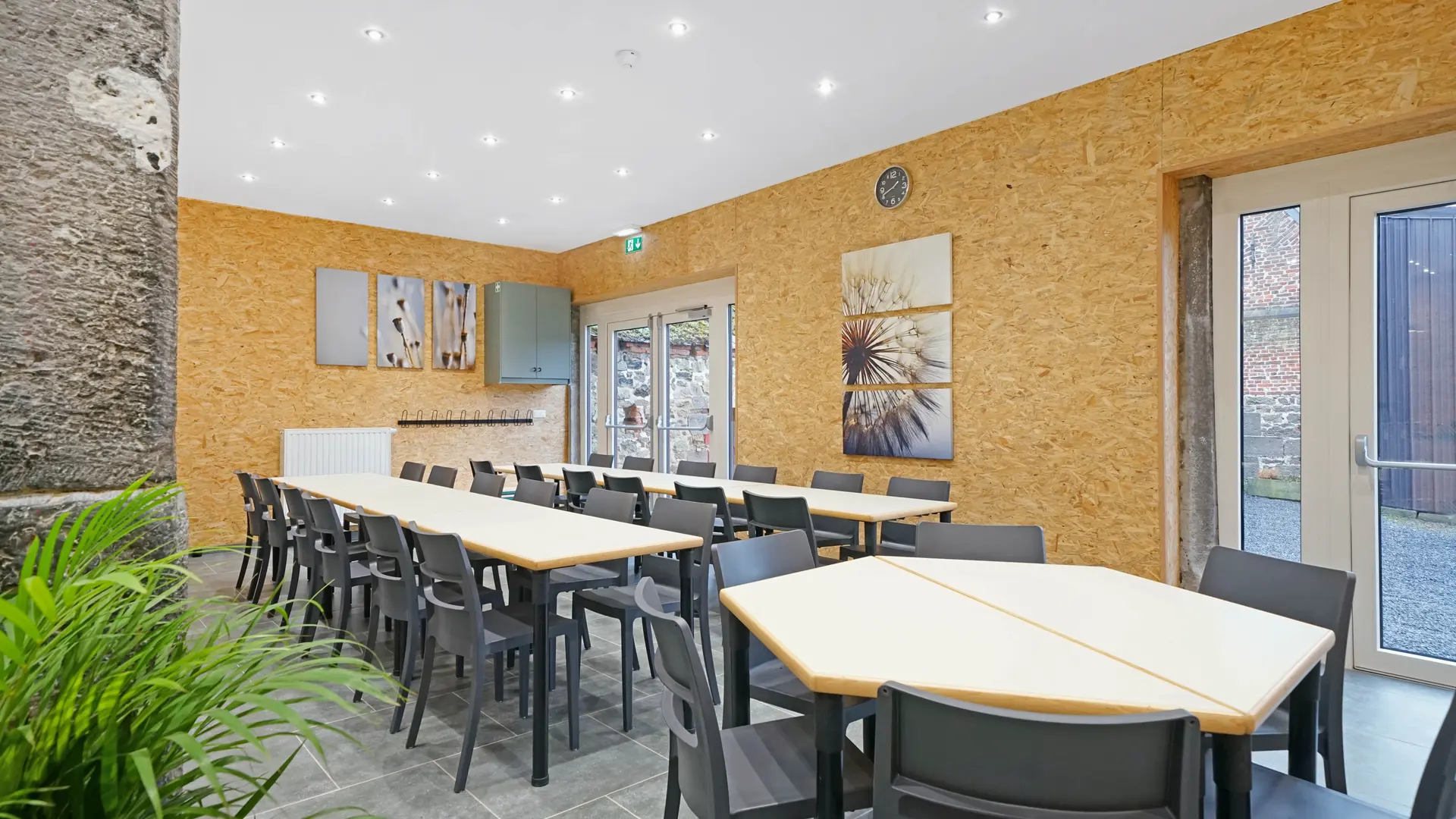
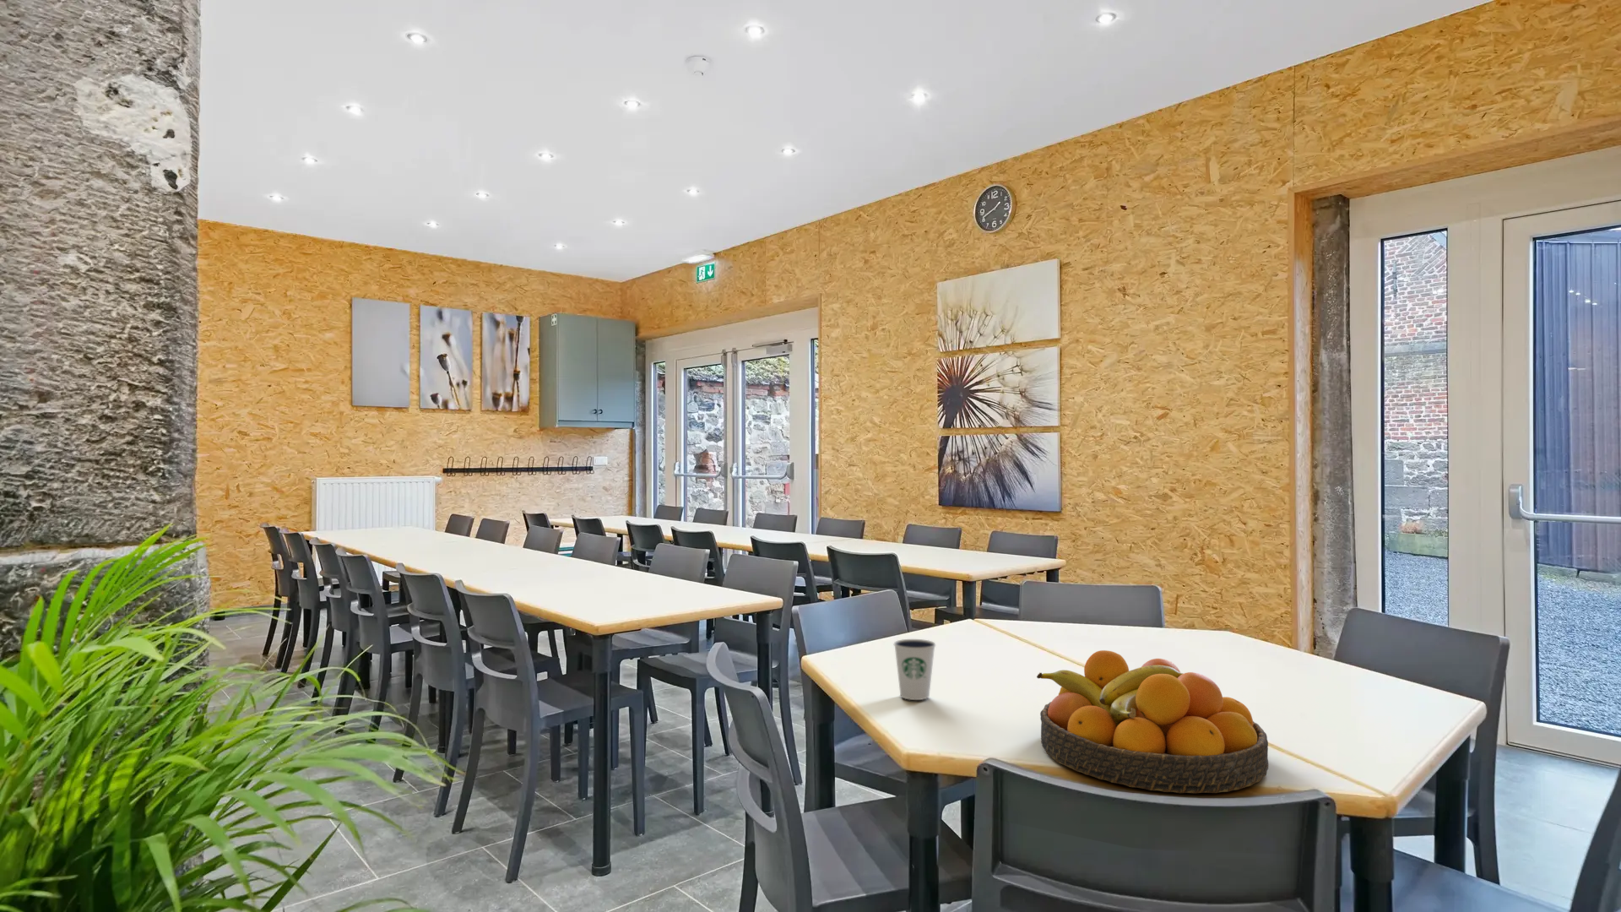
+ dixie cup (914, 669)
+ fruit bowl (1149, 707)
